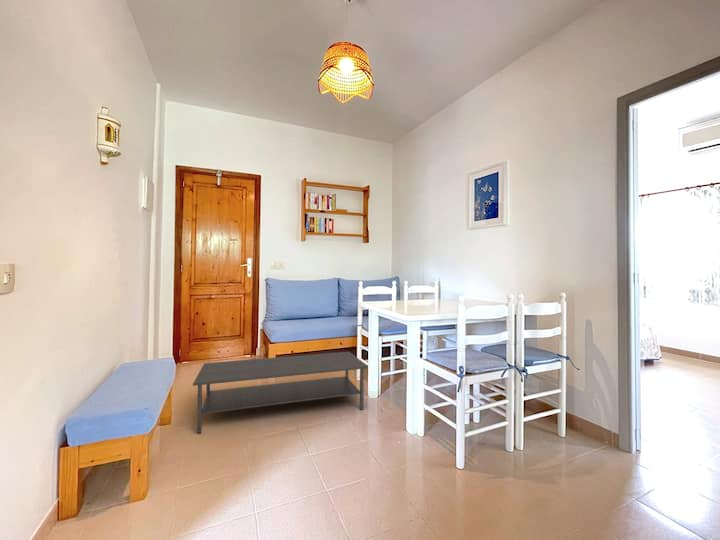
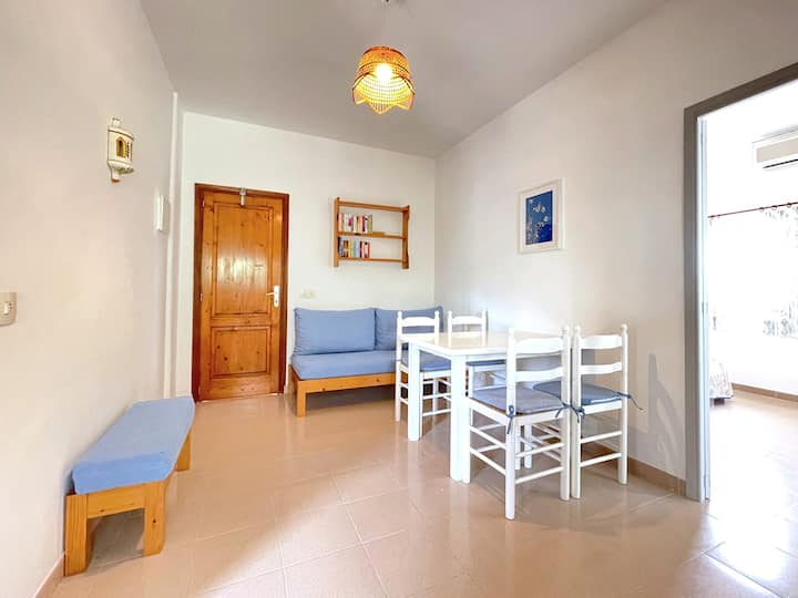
- coffee table (284, 386)
